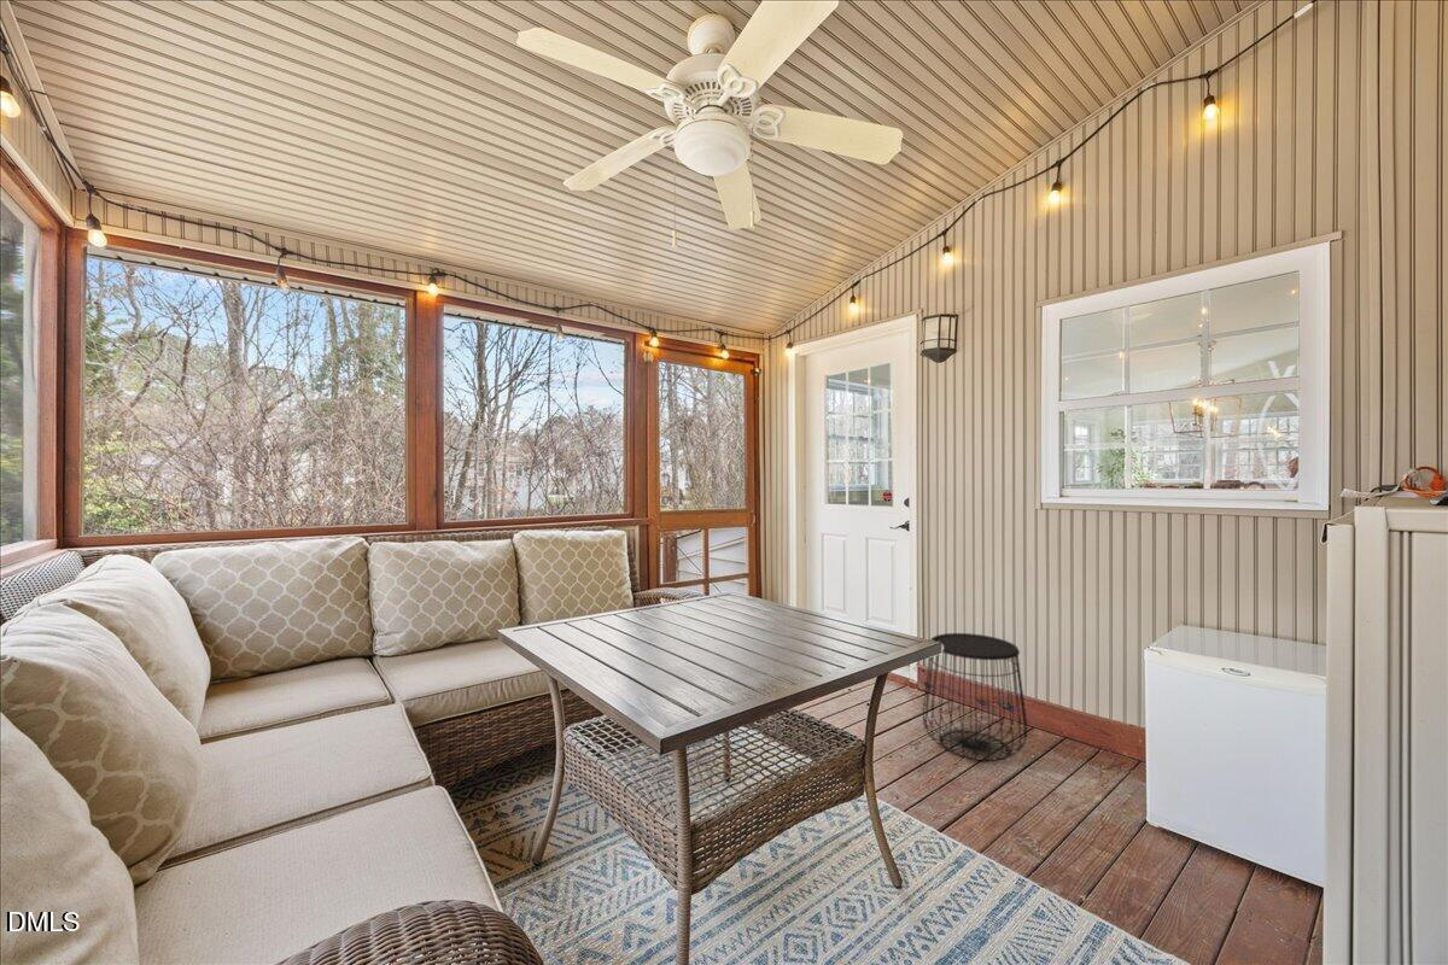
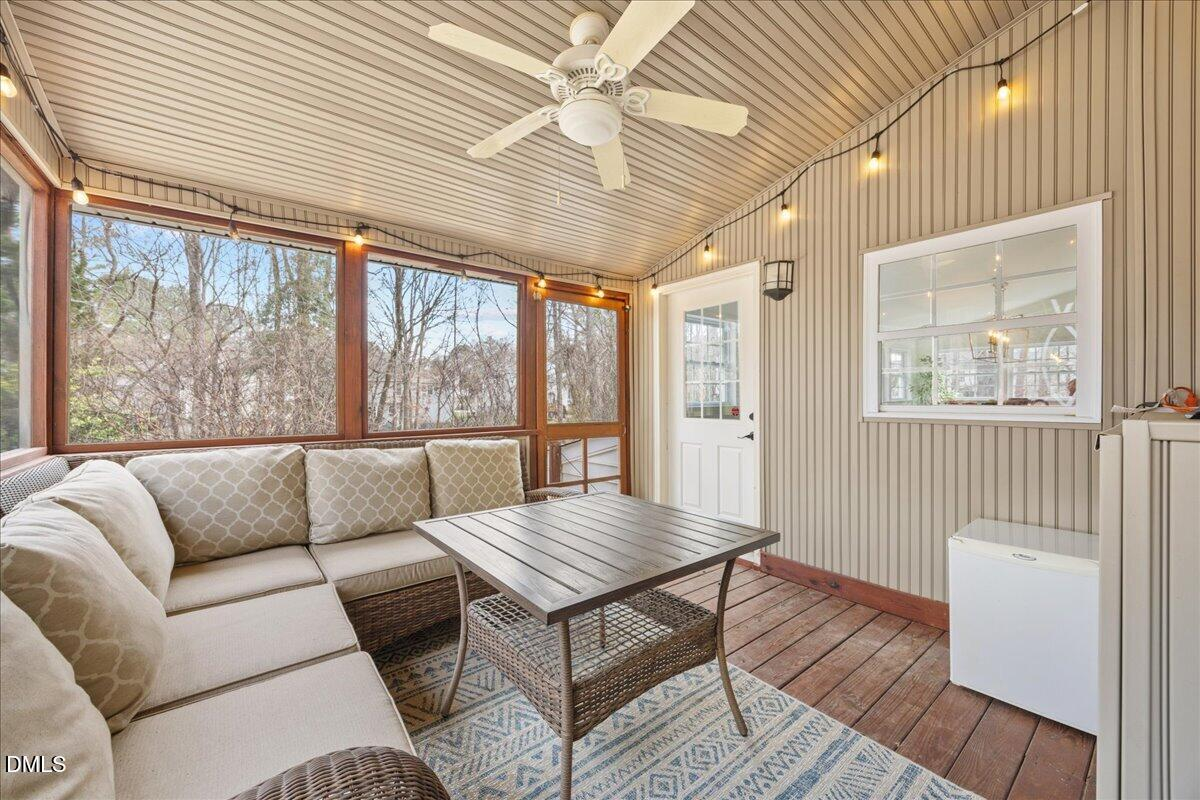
- side table (970, 694)
